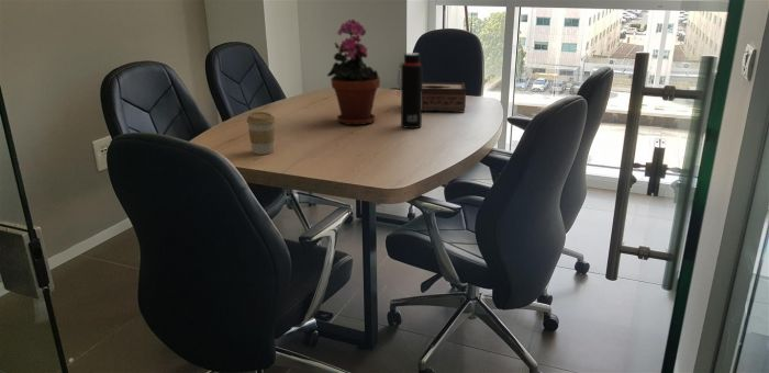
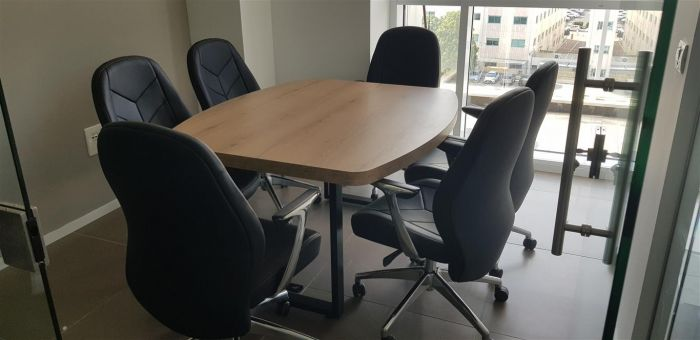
- tissue box (435, 97)
- water bottle (409, 90)
- coffee cup (261, 133)
- potted plant (353, 71)
